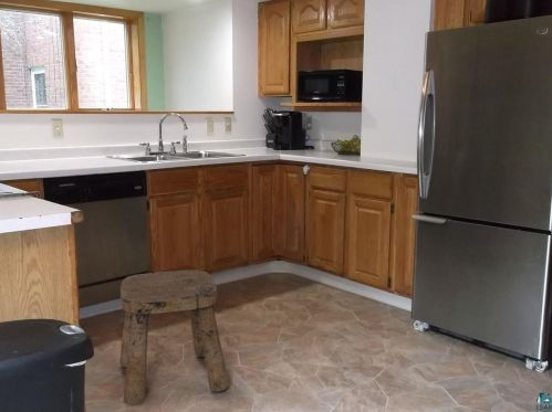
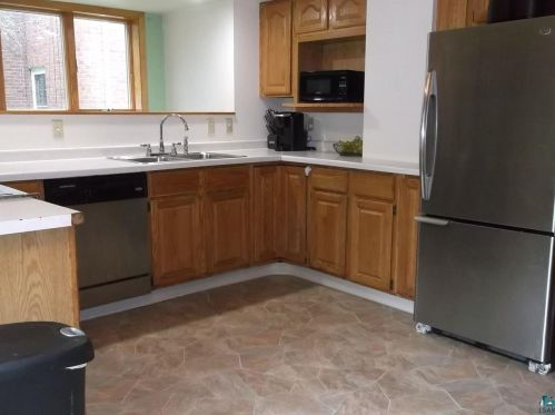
- stool (169, 311)
